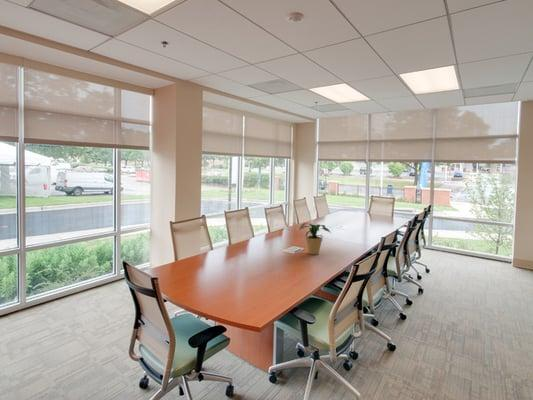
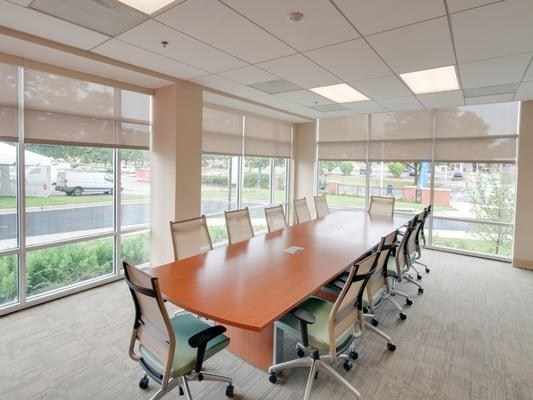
- potted plant (313, 238)
